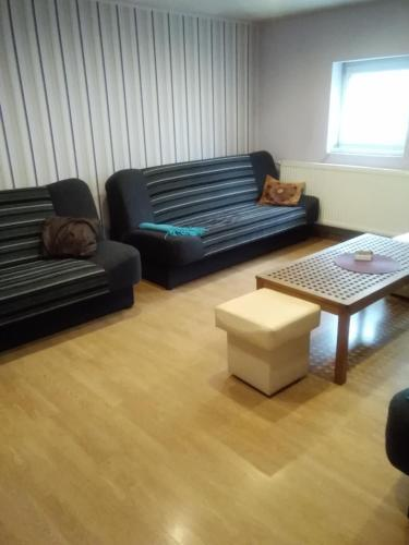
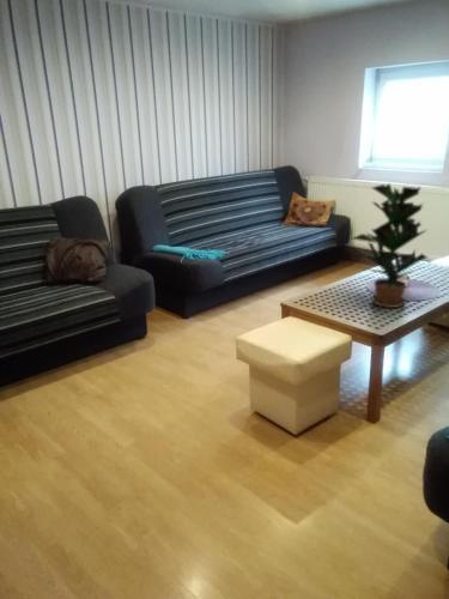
+ potted plant (386, 244)
